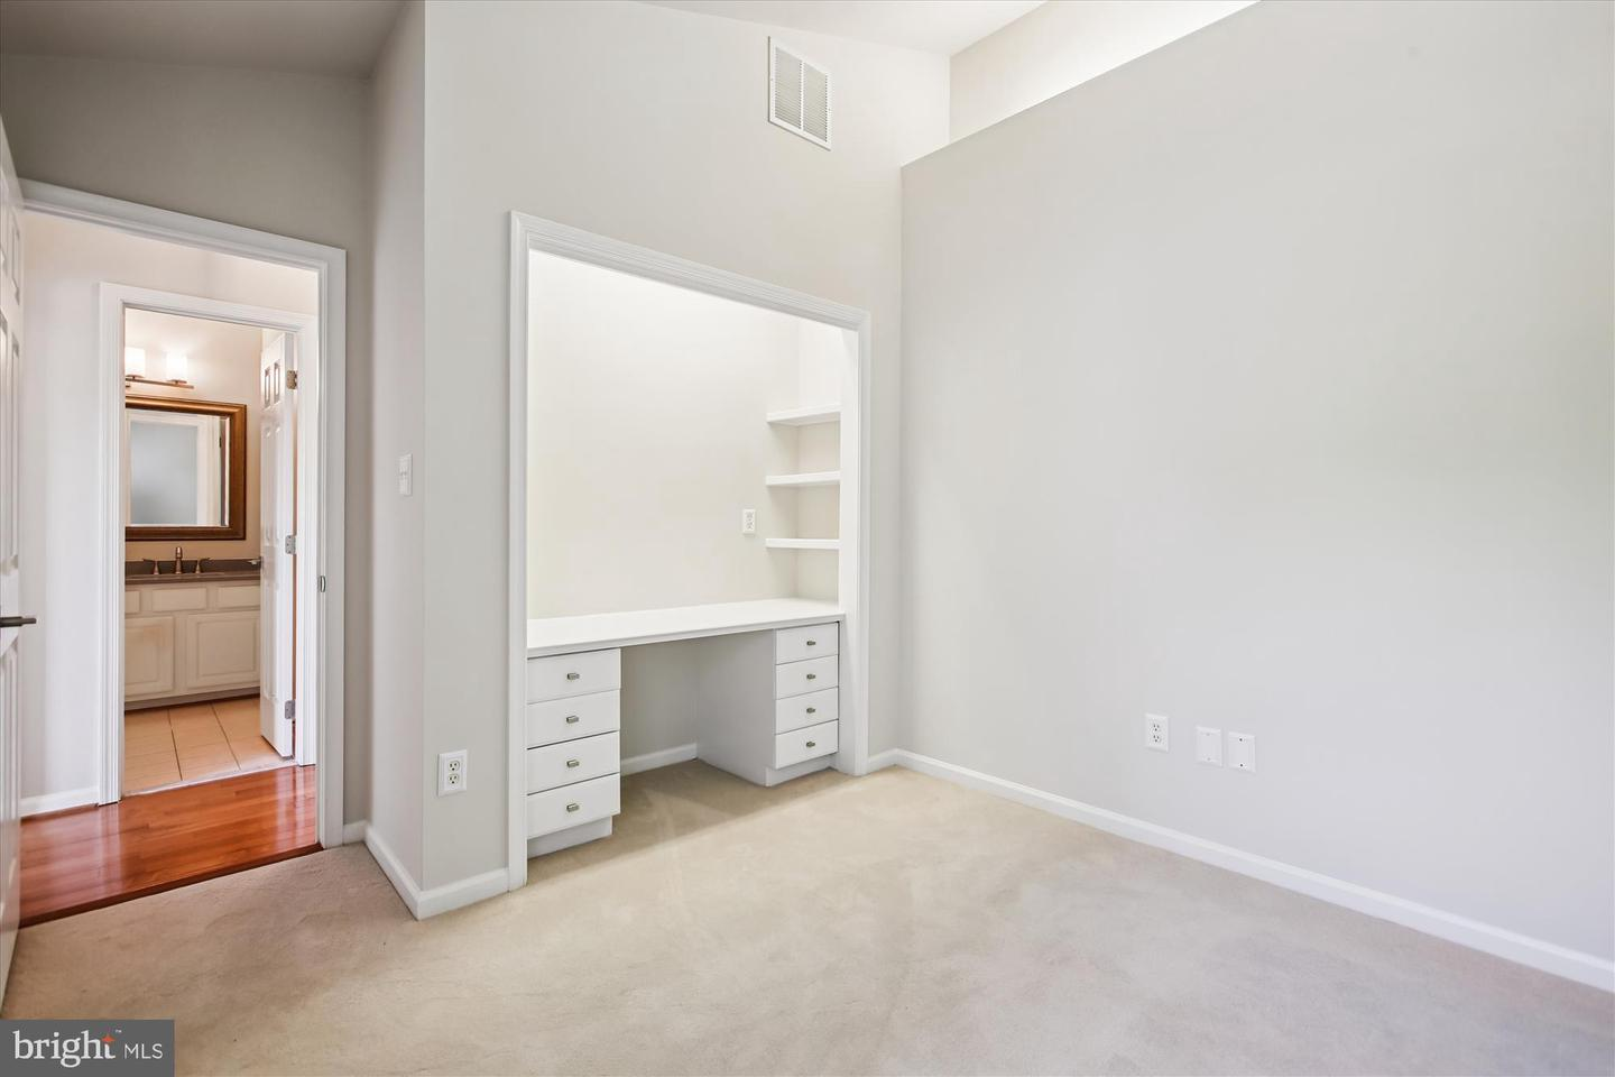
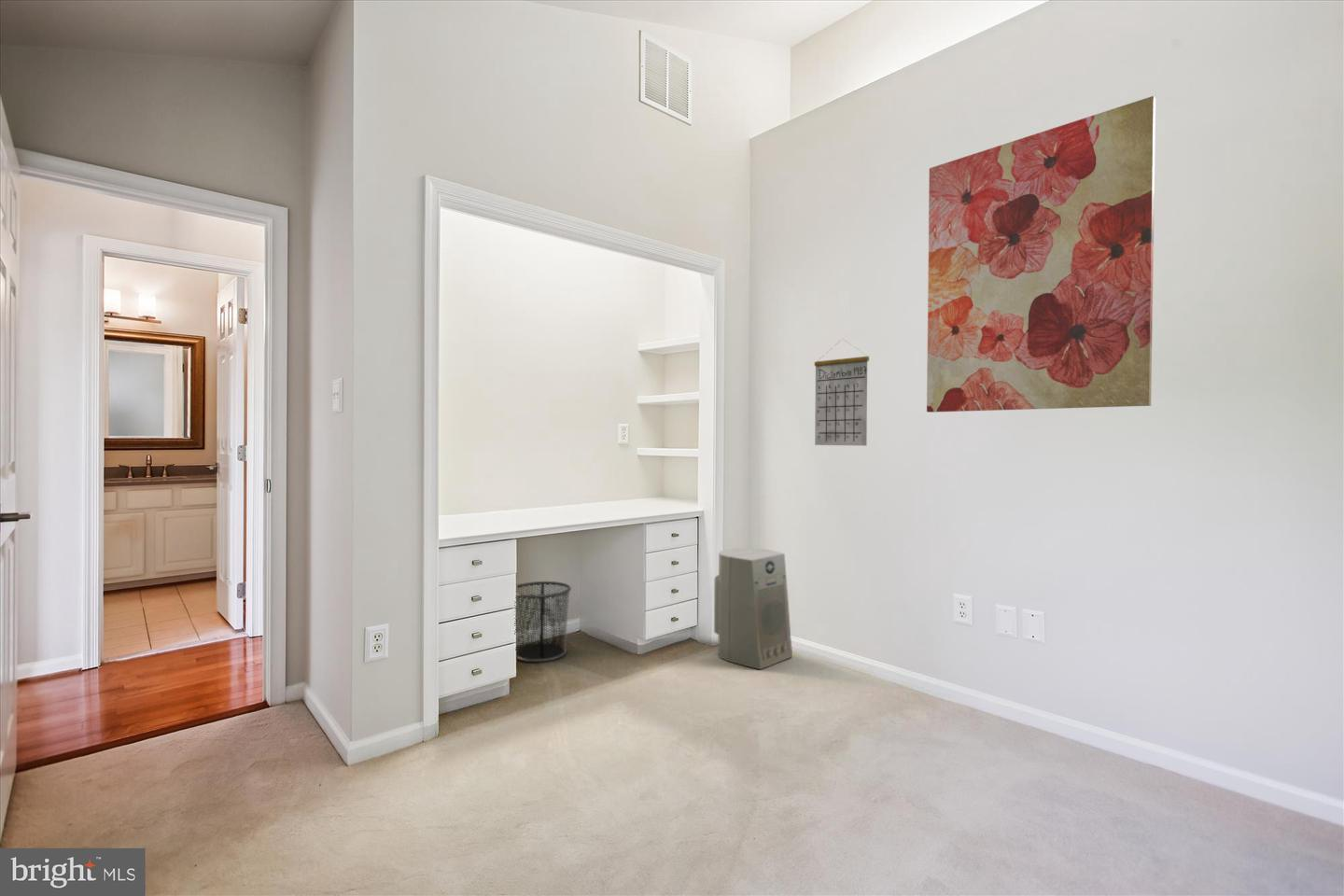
+ waste bin (539, 621)
+ calendar (840, 391)
+ wall art (1028, 273)
+ fan (748, 603)
